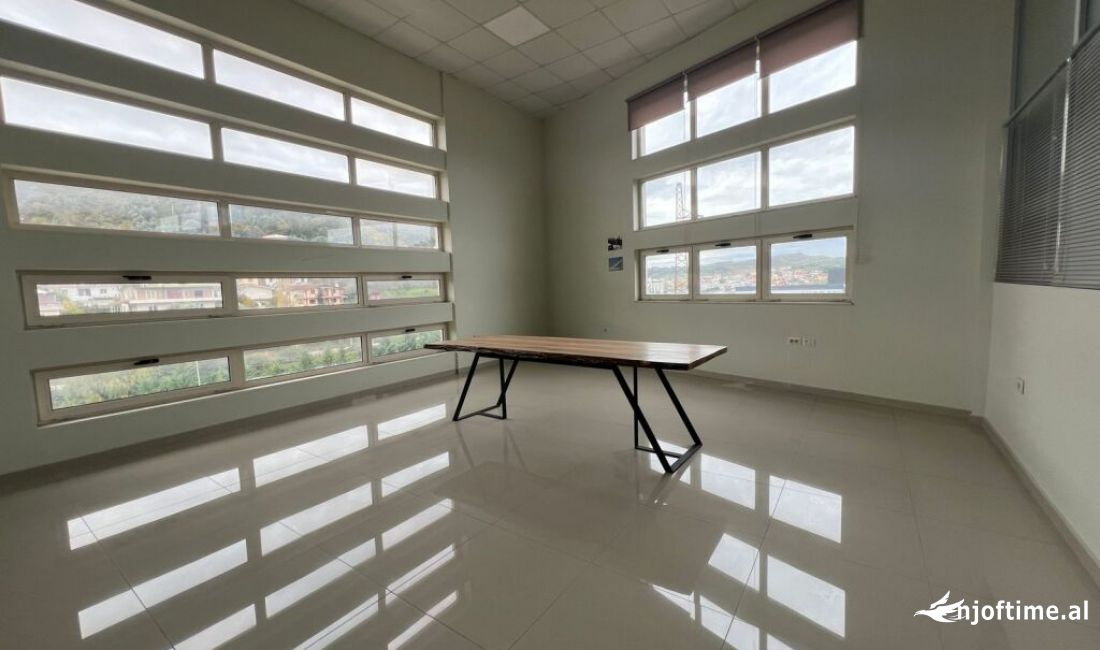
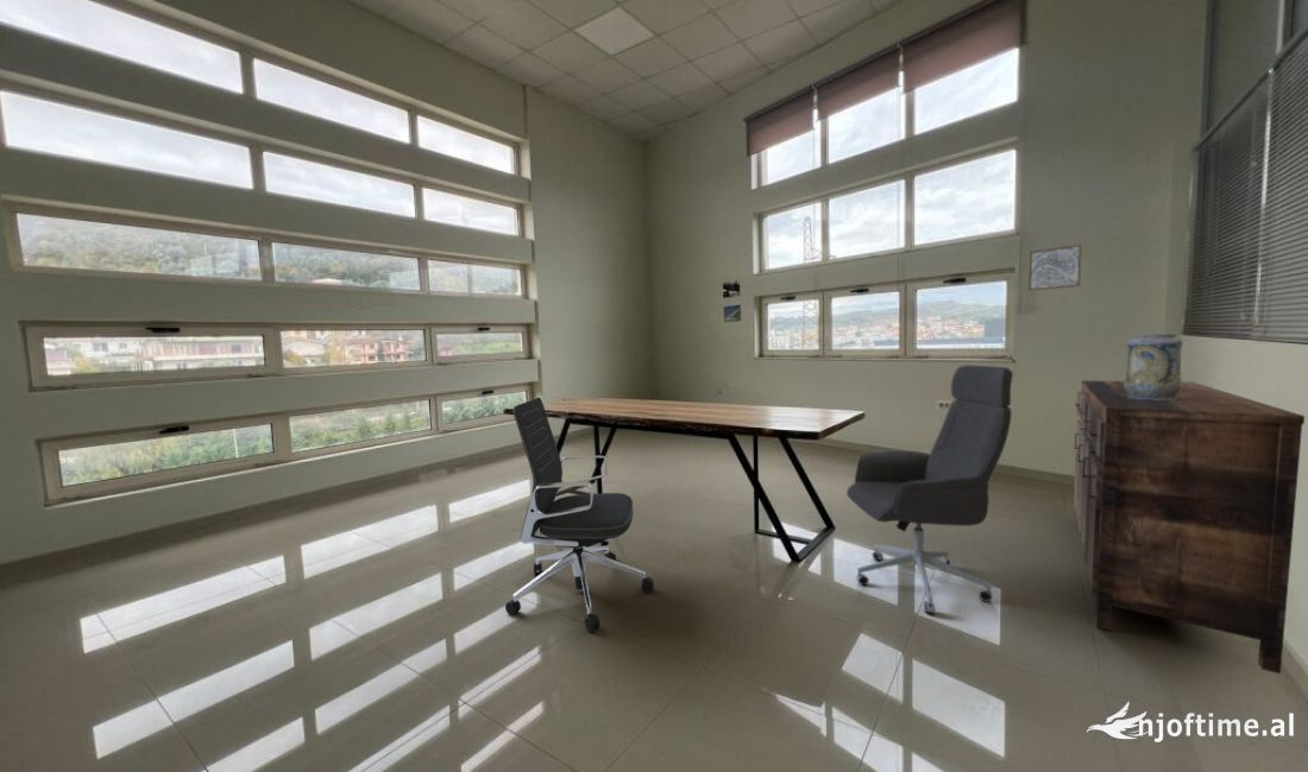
+ decorative vase (1152, 365)
+ sideboard (1147, 485)
+ wall art (1054, 268)
+ office chair (925, 477)
+ office chair (580, 496)
